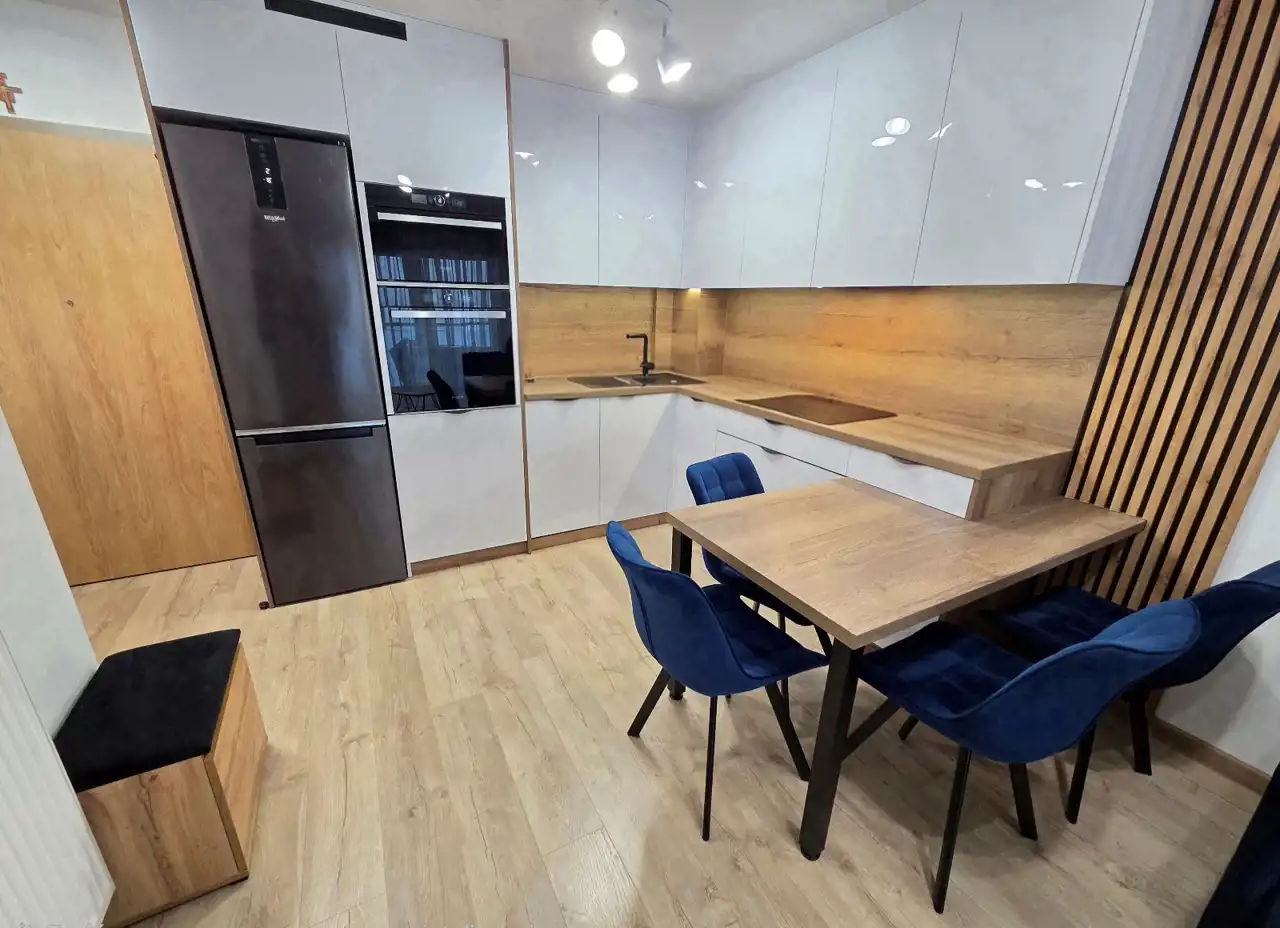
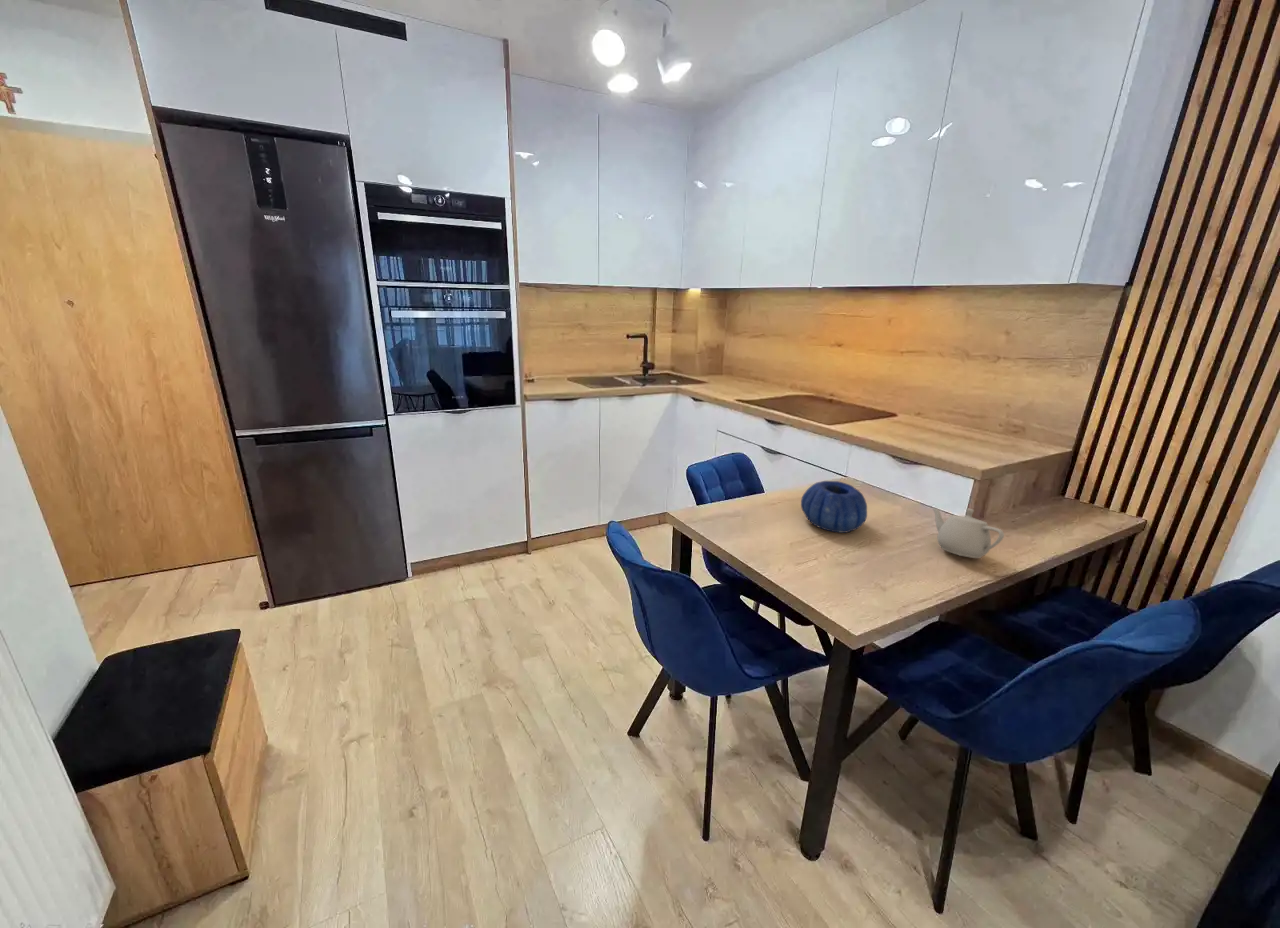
+ decorative bowl (834, 505)
+ teapot (960, 531)
